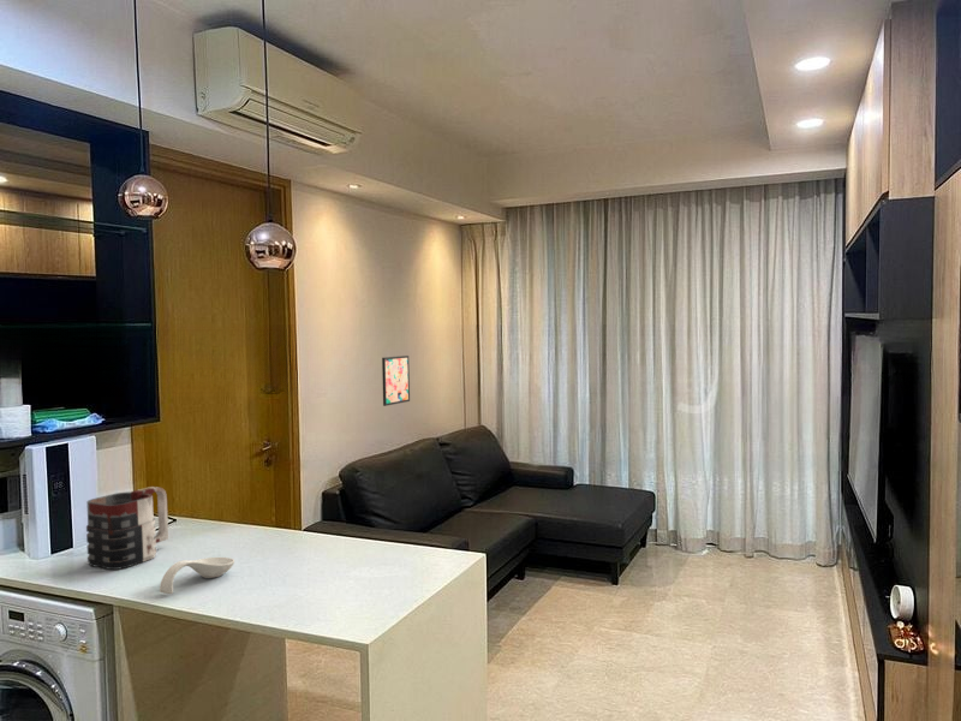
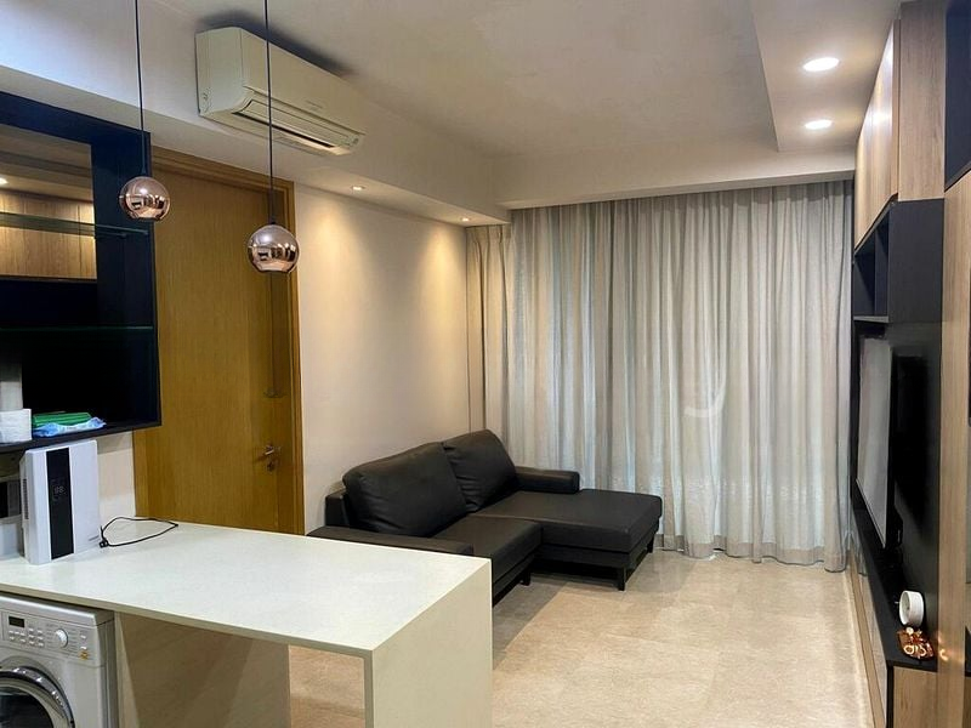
- mug (132, 524)
- wall art (396, 380)
- spoon rest (198, 568)
